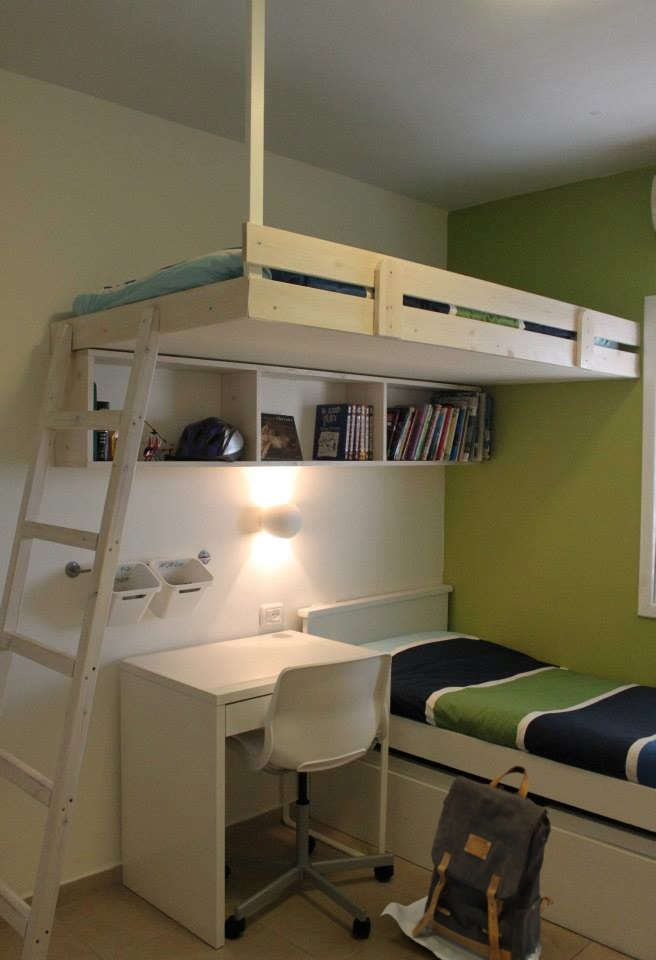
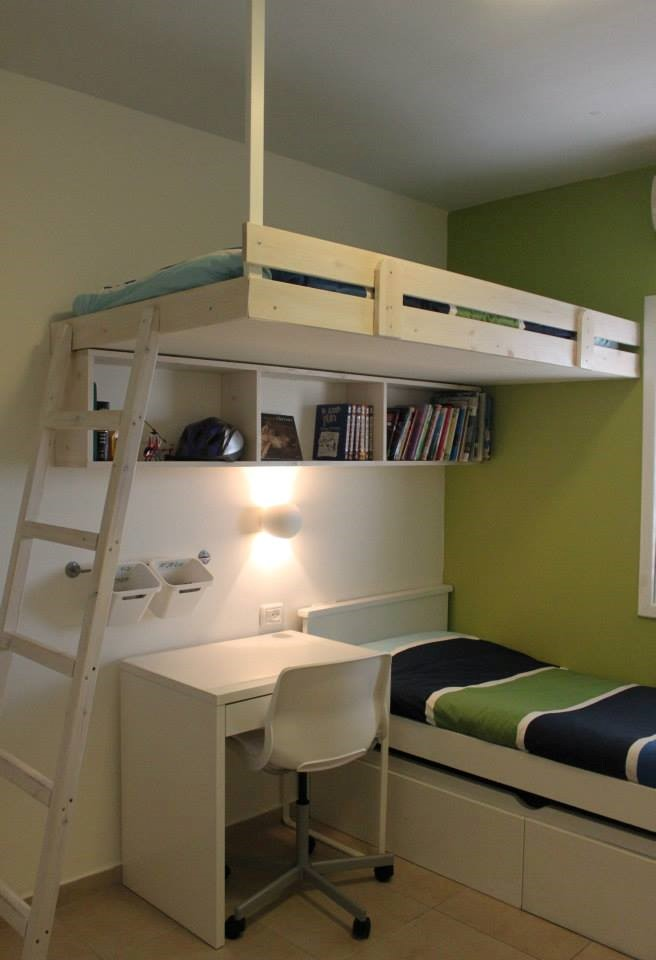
- backpack (477, 856)
